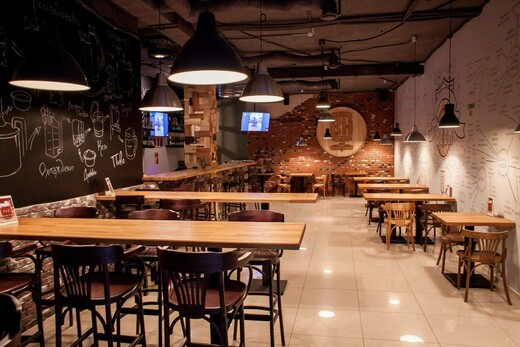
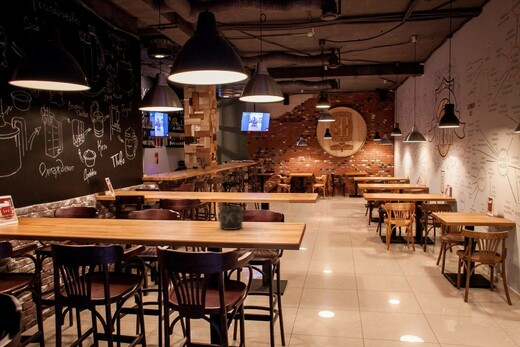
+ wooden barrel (231, 217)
